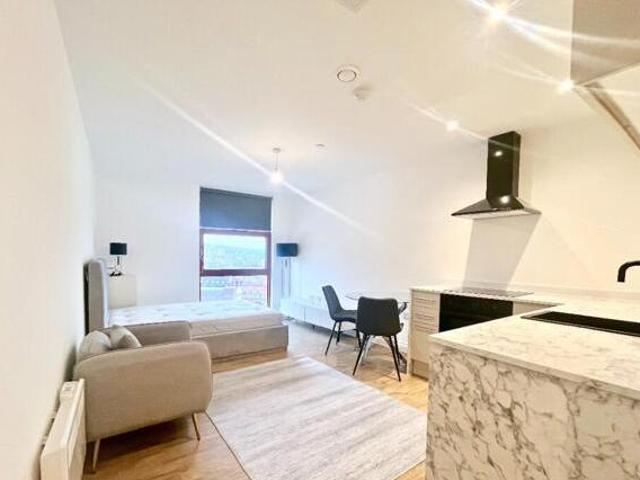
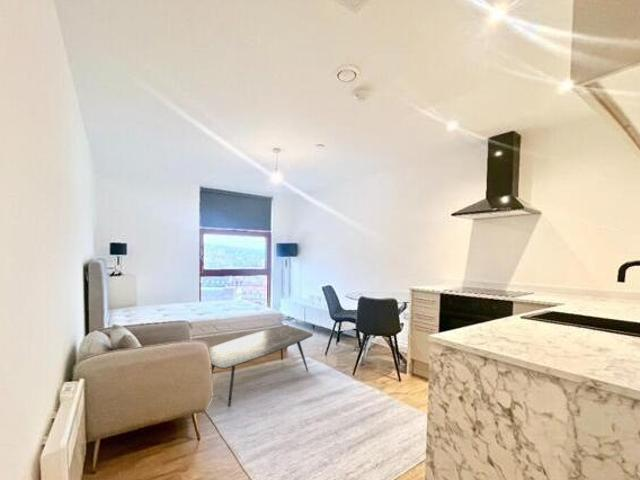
+ coffee table (259, 357)
